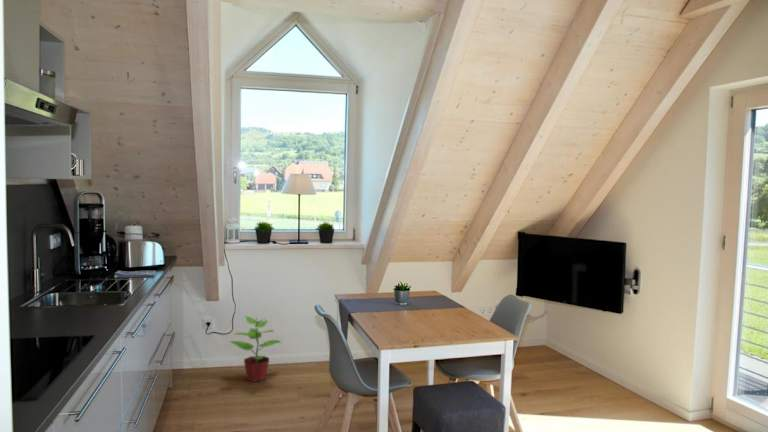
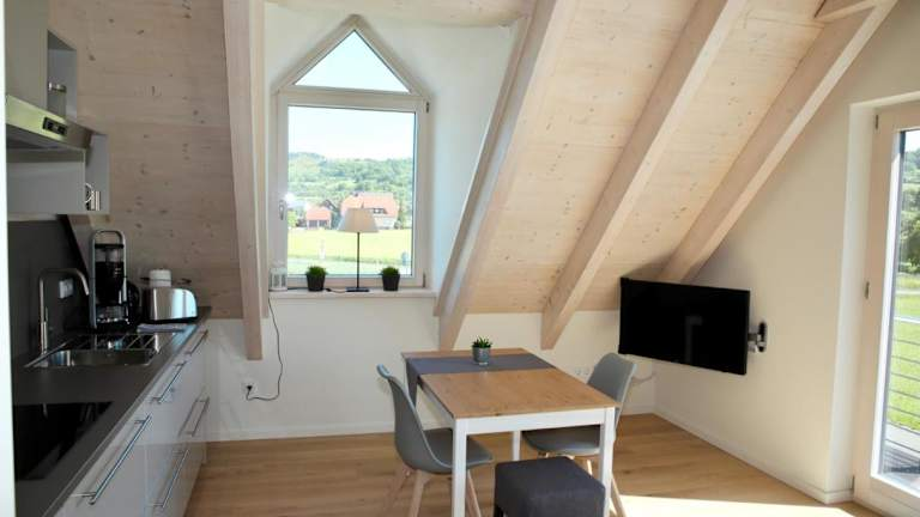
- potted plant (253, 346)
